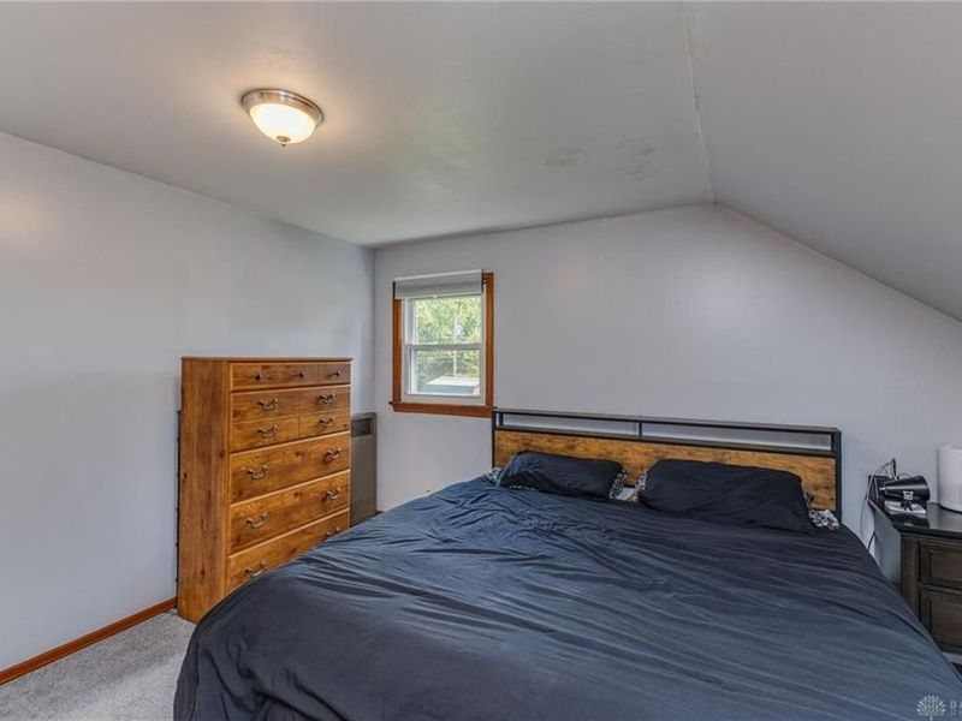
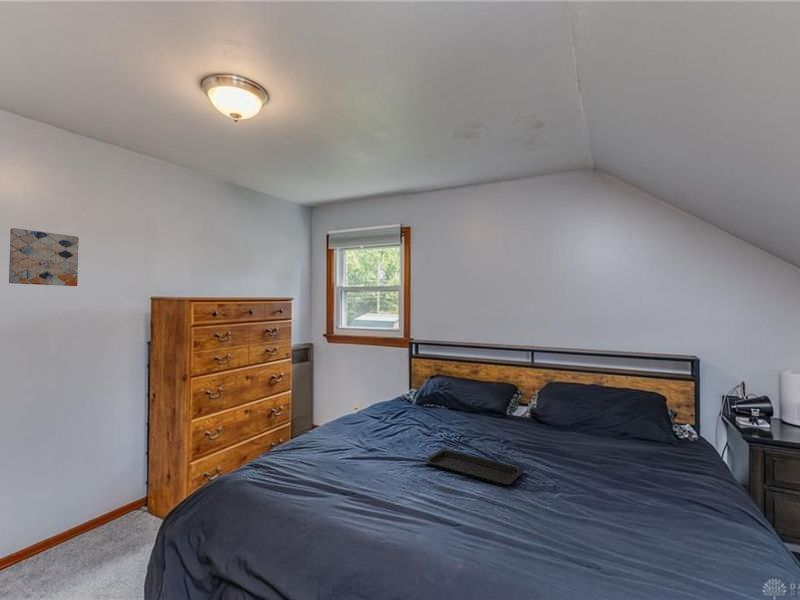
+ serving tray (472, 466)
+ wall art (45, 258)
